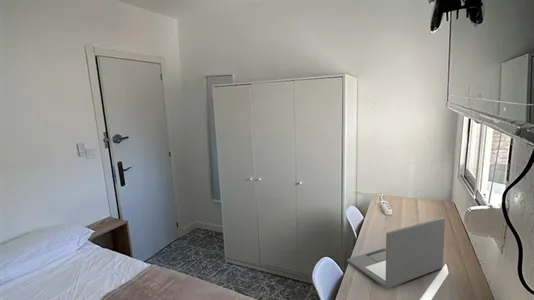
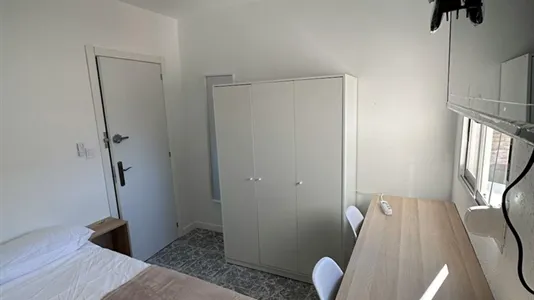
- laptop (393, 240)
